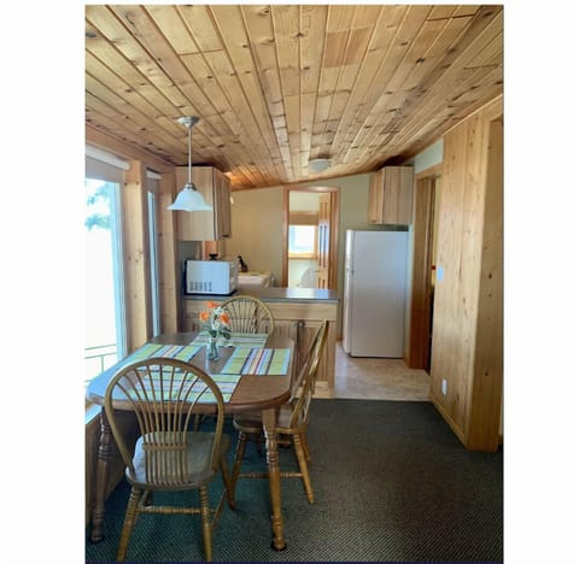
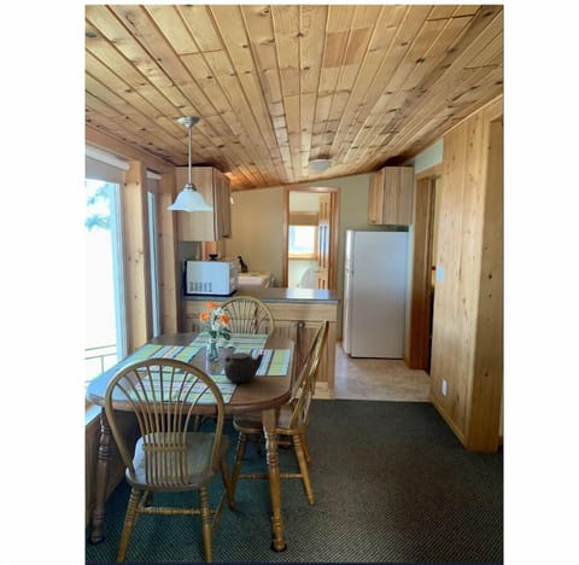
+ teapot (244, 366)
